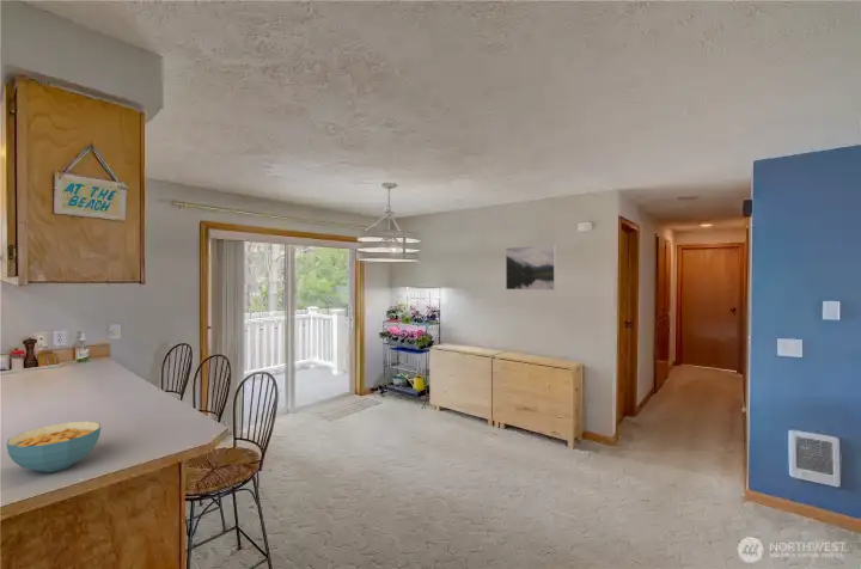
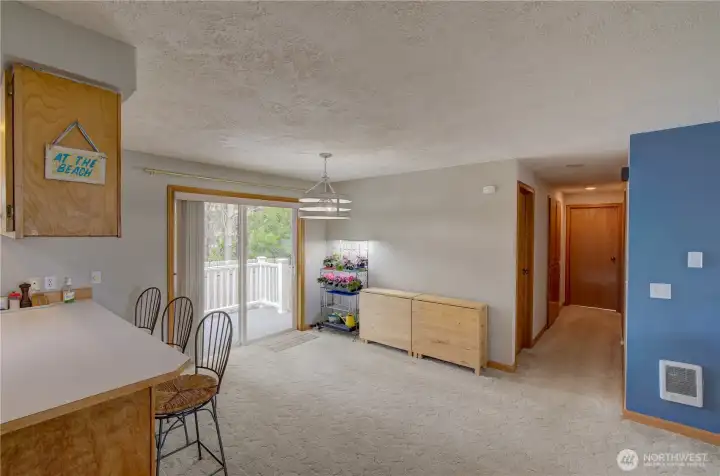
- cereal bowl (56, 449)
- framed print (530, 268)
